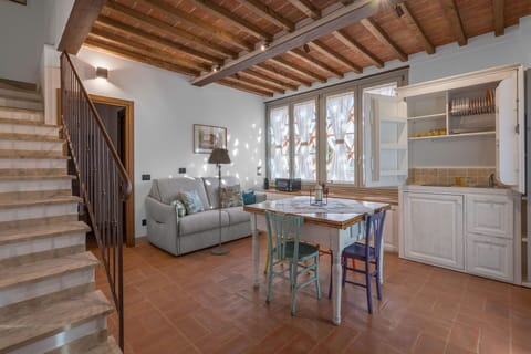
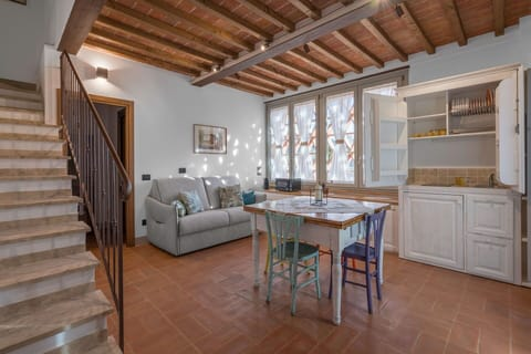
- floor lamp (219, 200)
